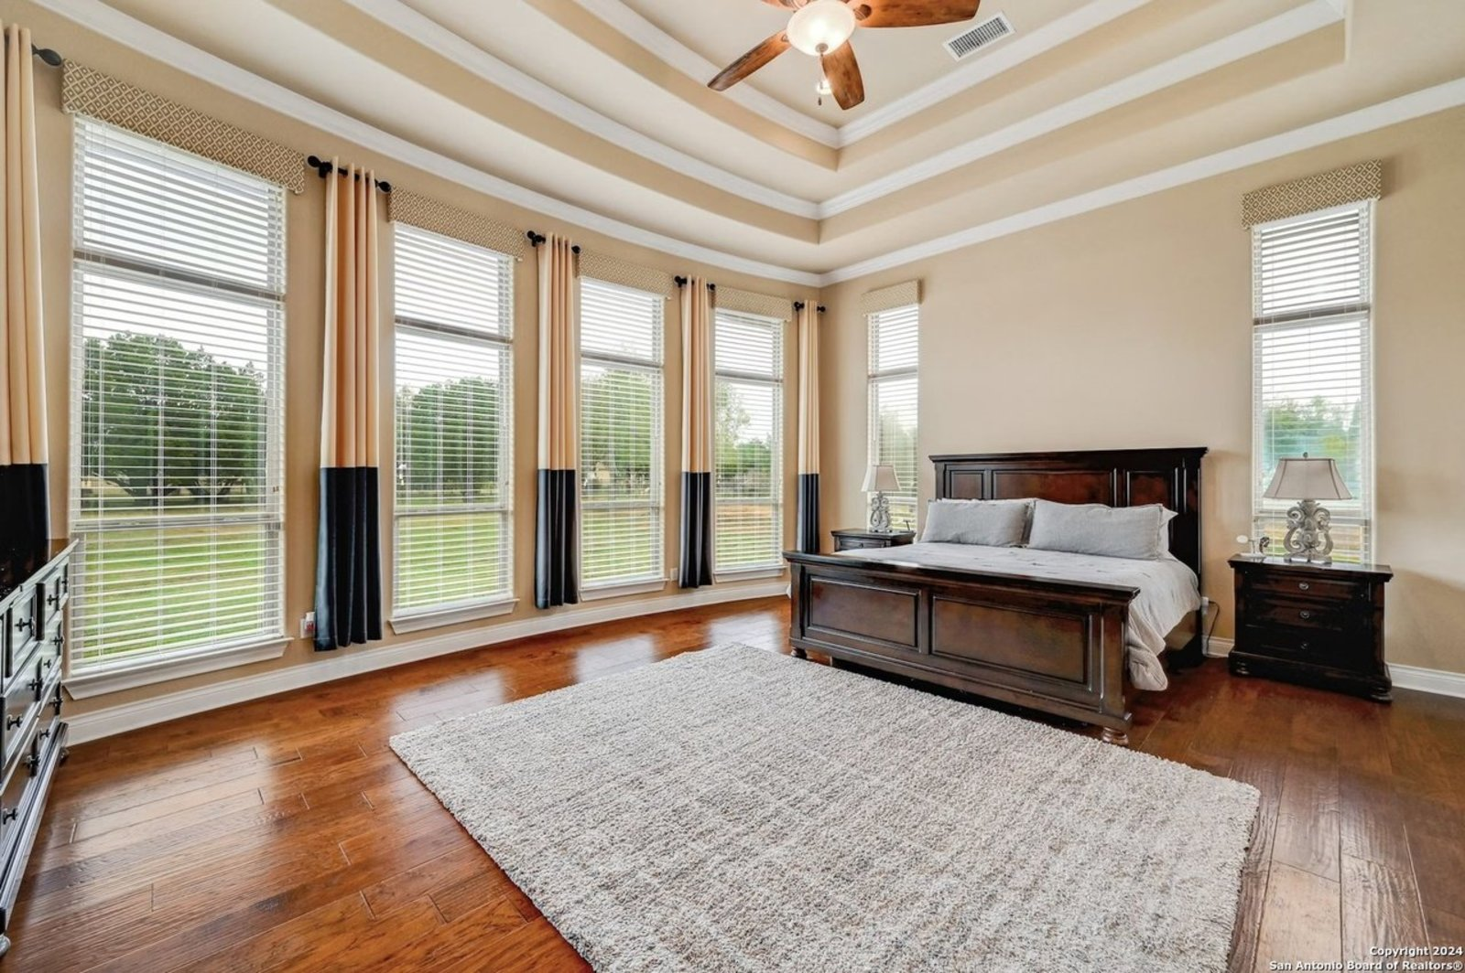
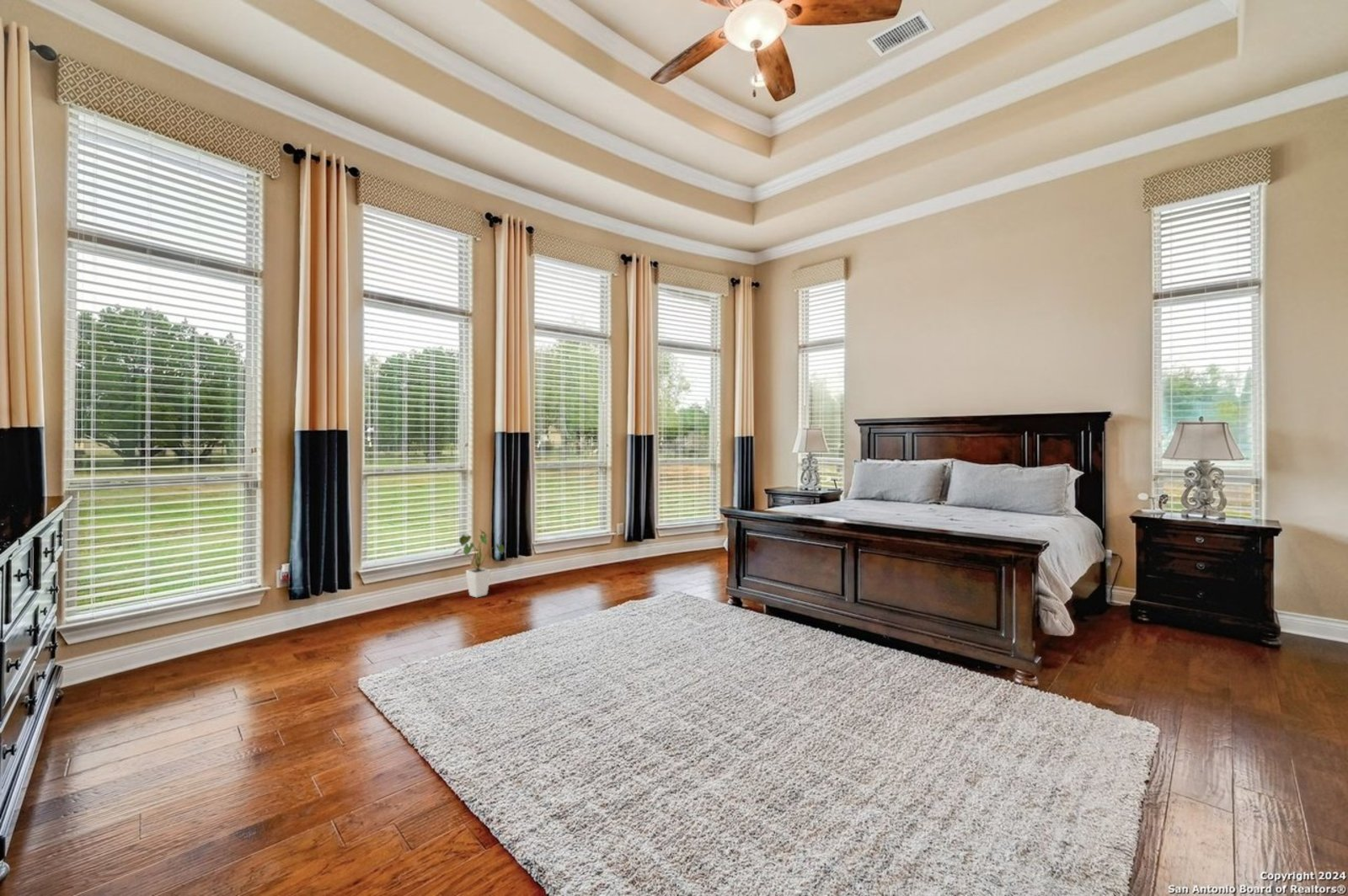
+ house plant (482, 563)
